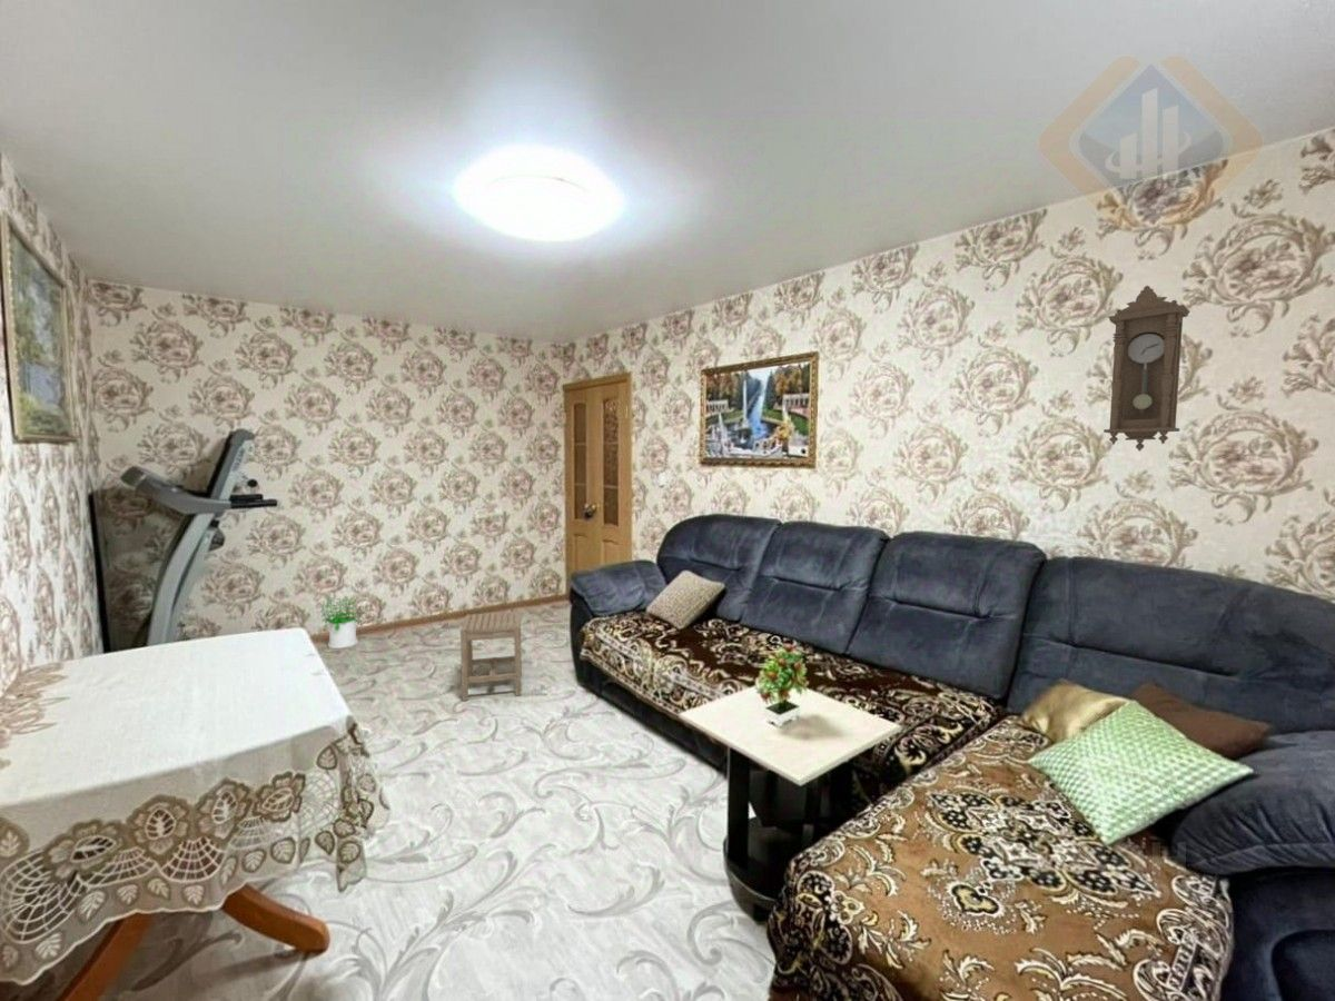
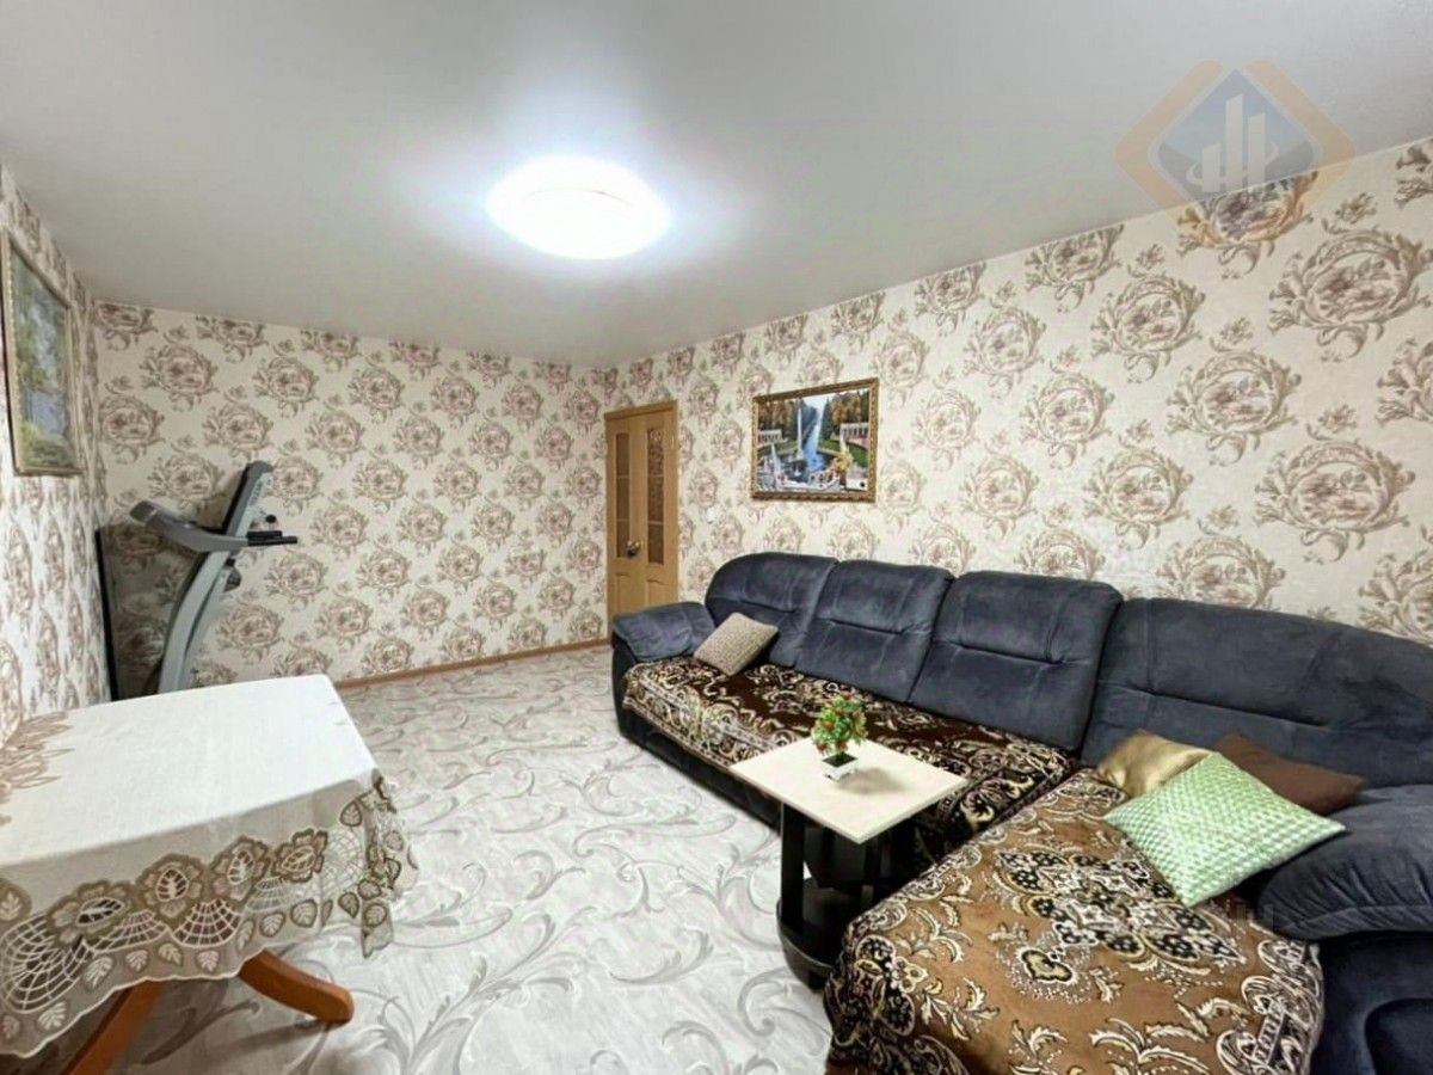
- potted plant (338, 621)
- stool (492, 657)
- pendulum clock (1145, 370)
